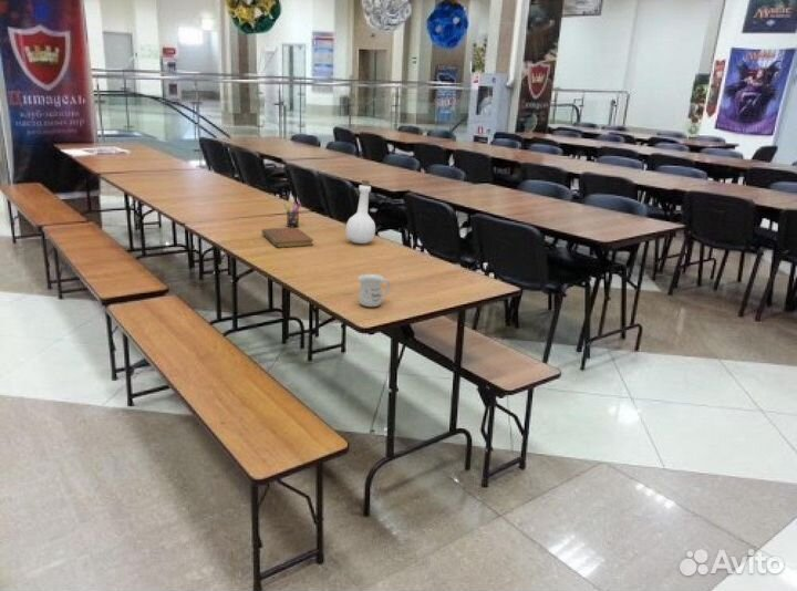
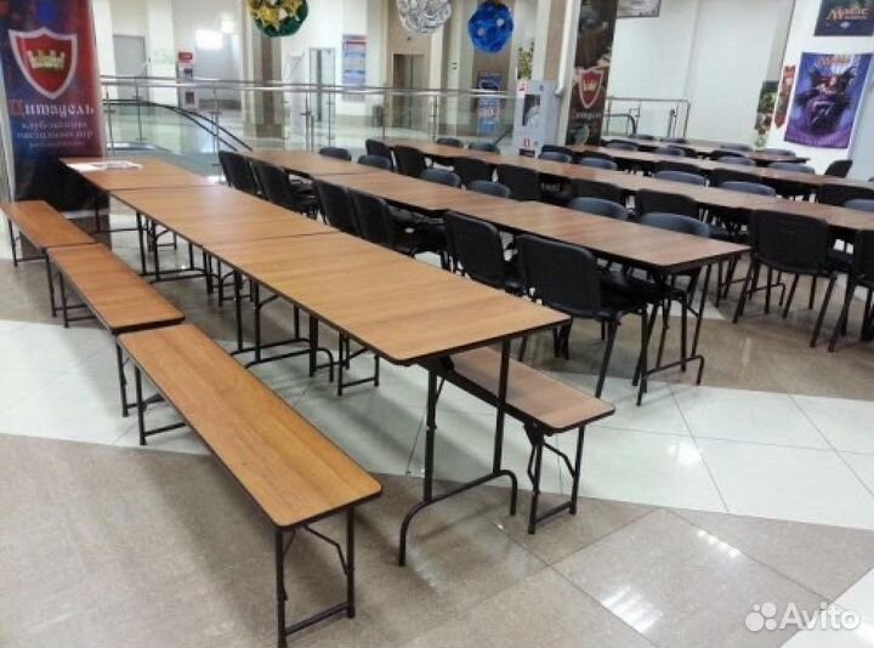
- pen holder (291, 212)
- mug (374, 290)
- notebook (287, 237)
- bottle (361, 211)
